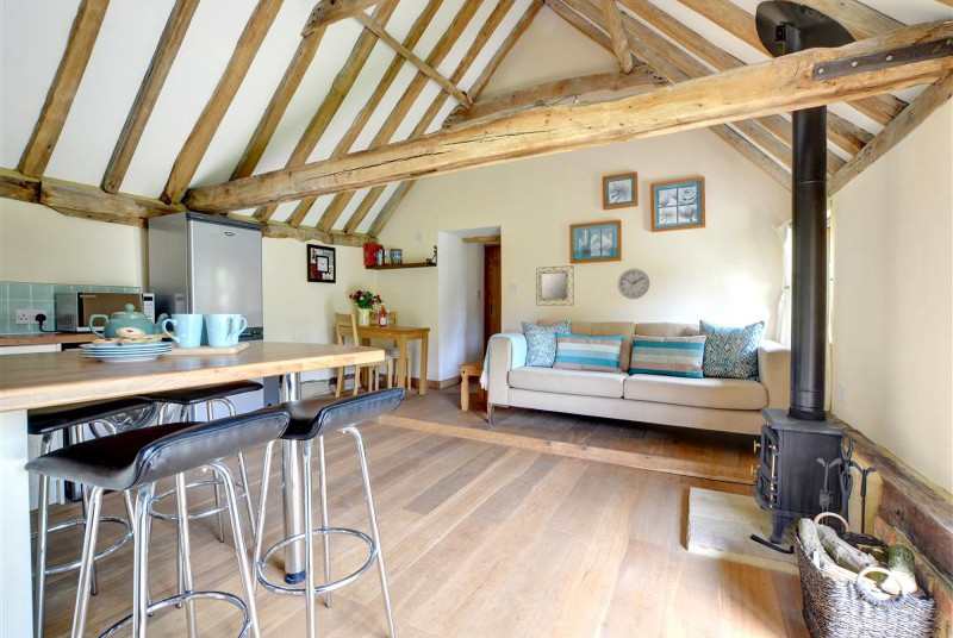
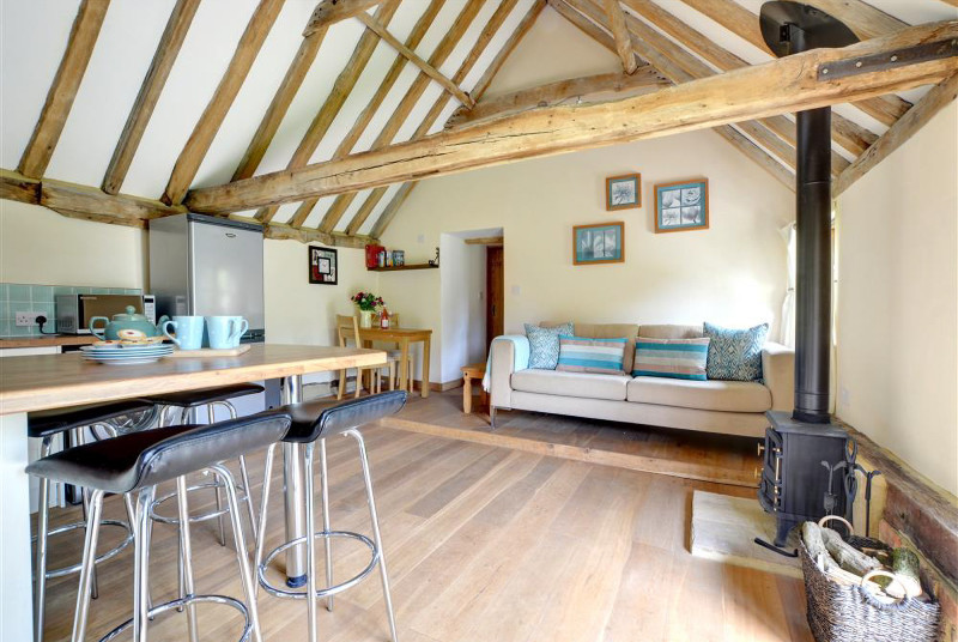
- wall clock (633, 283)
- home mirror (554, 286)
